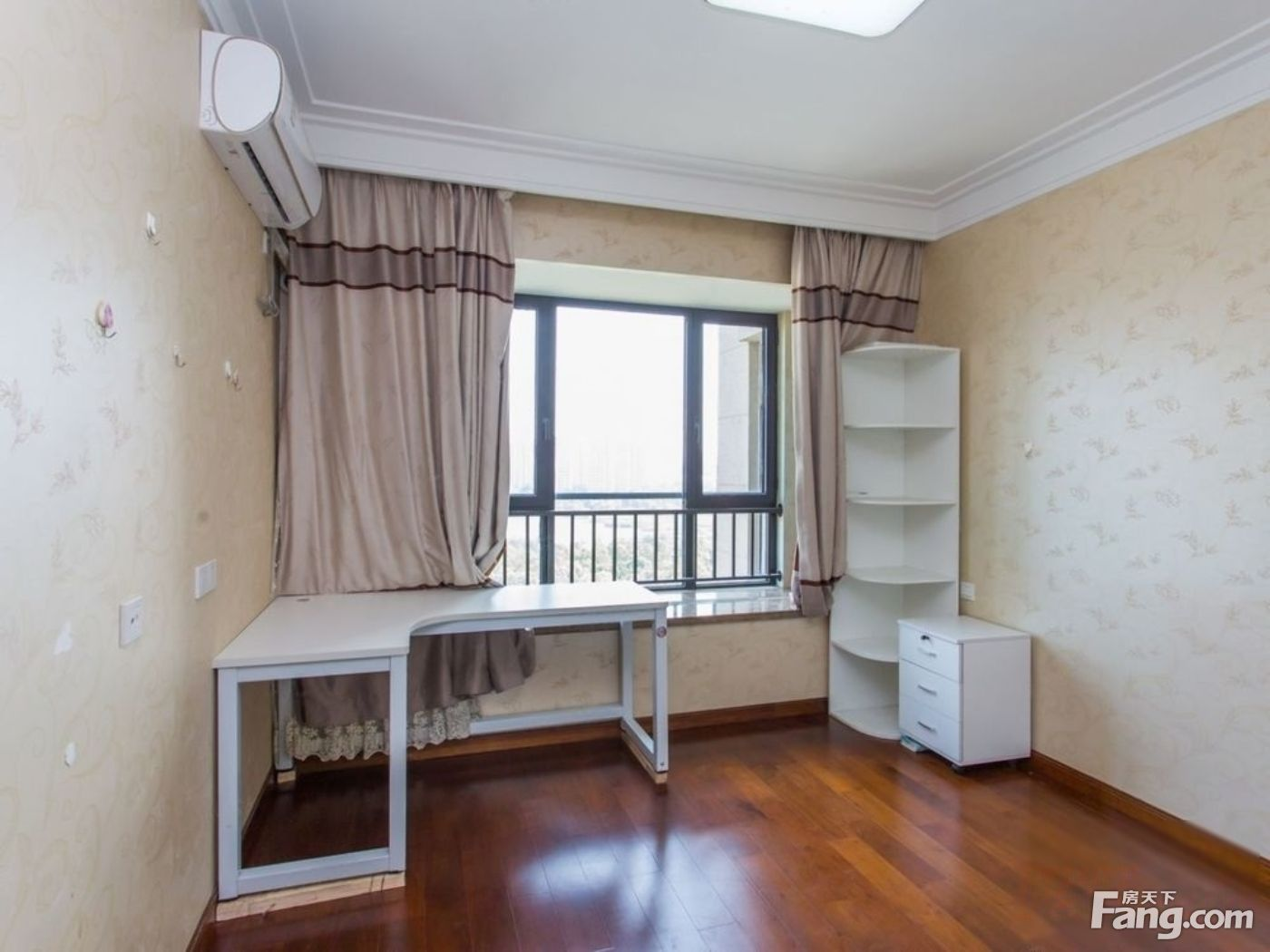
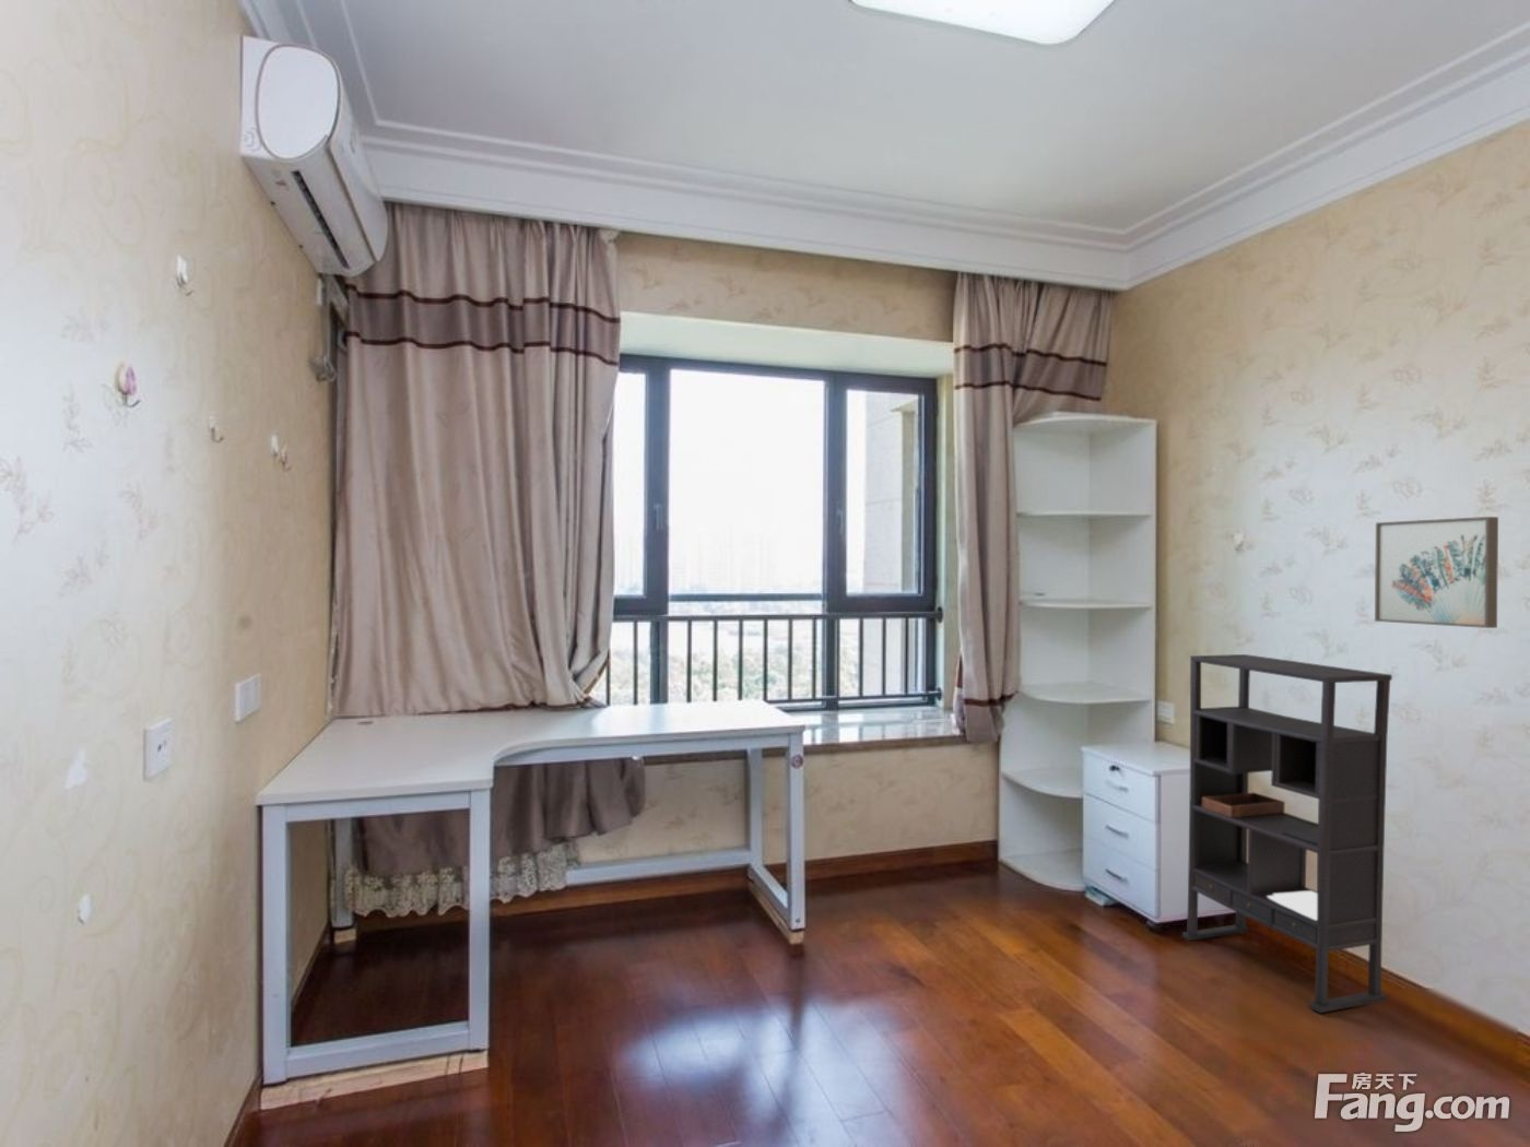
+ bookshelf (1278, 814)
+ wall art (1432, 571)
